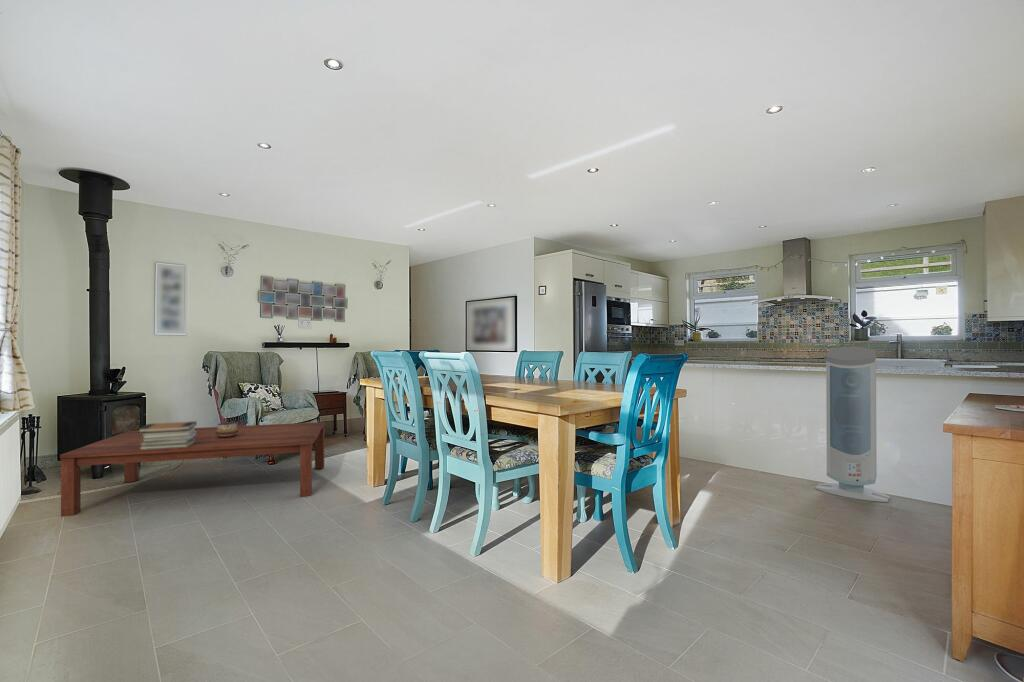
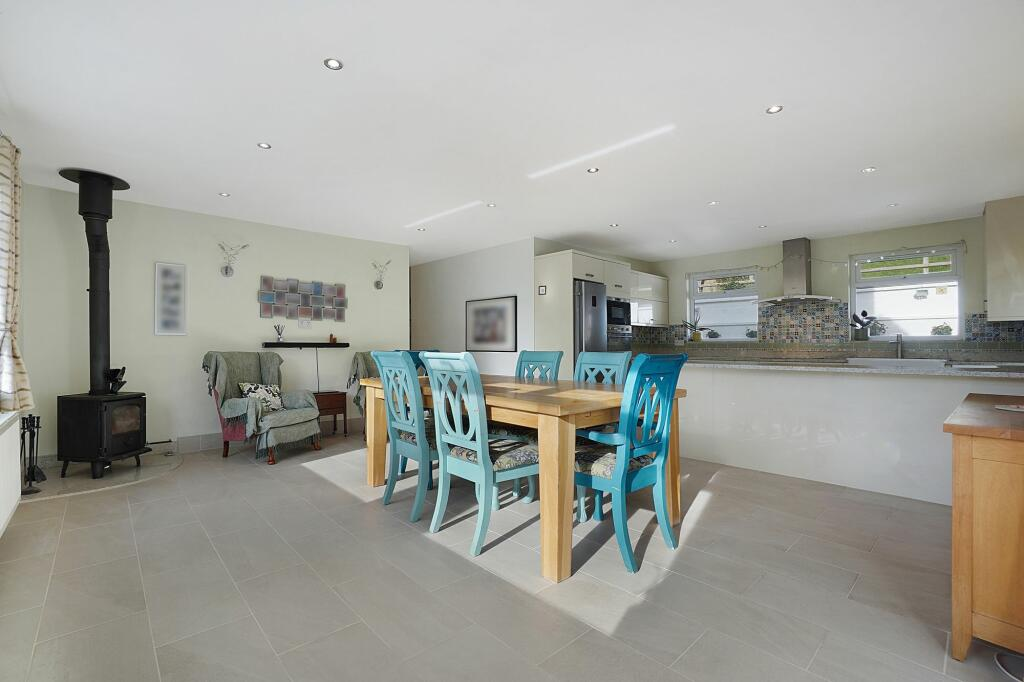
- book stack (168, 434)
- decorative bowl (227, 429)
- coffee table (214, 457)
- air purifier (850, 419)
